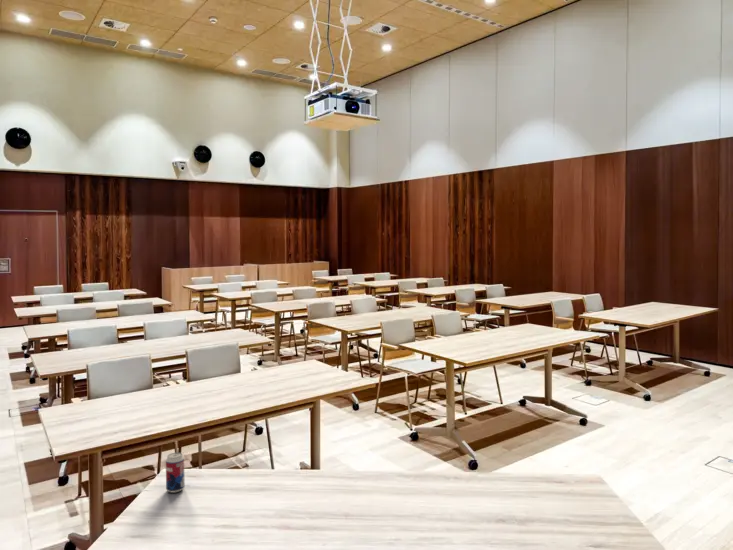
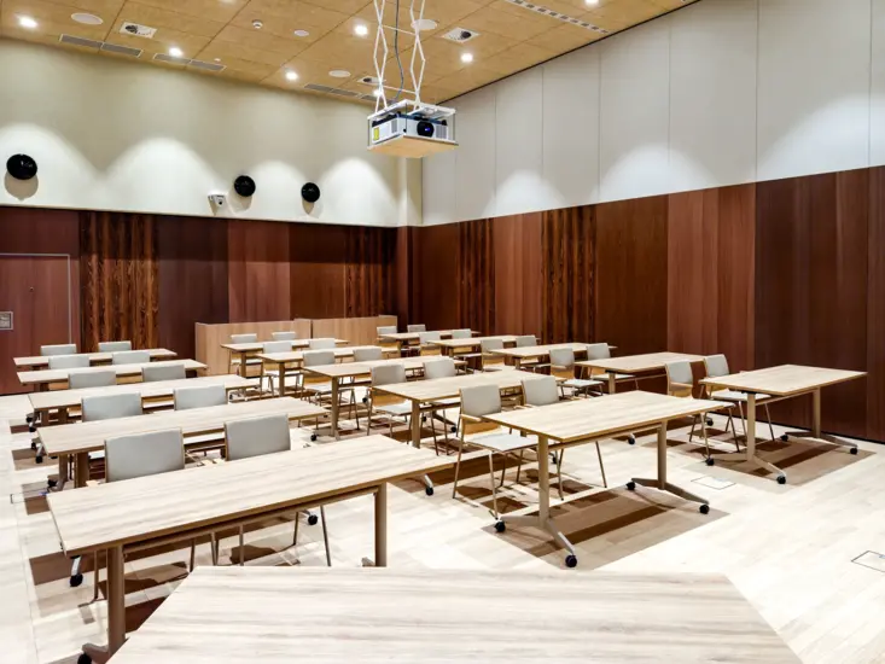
- beverage can (175, 472)
